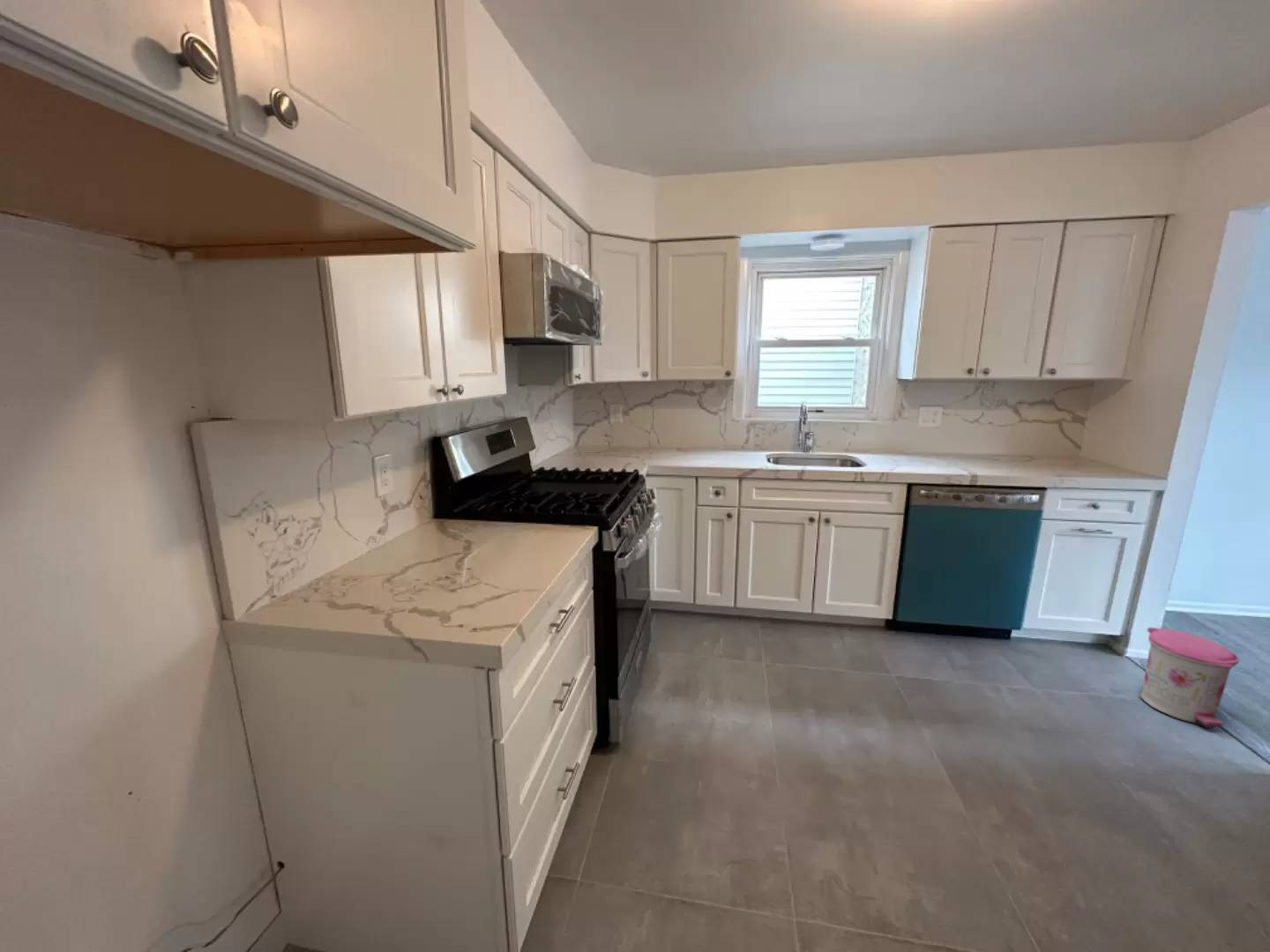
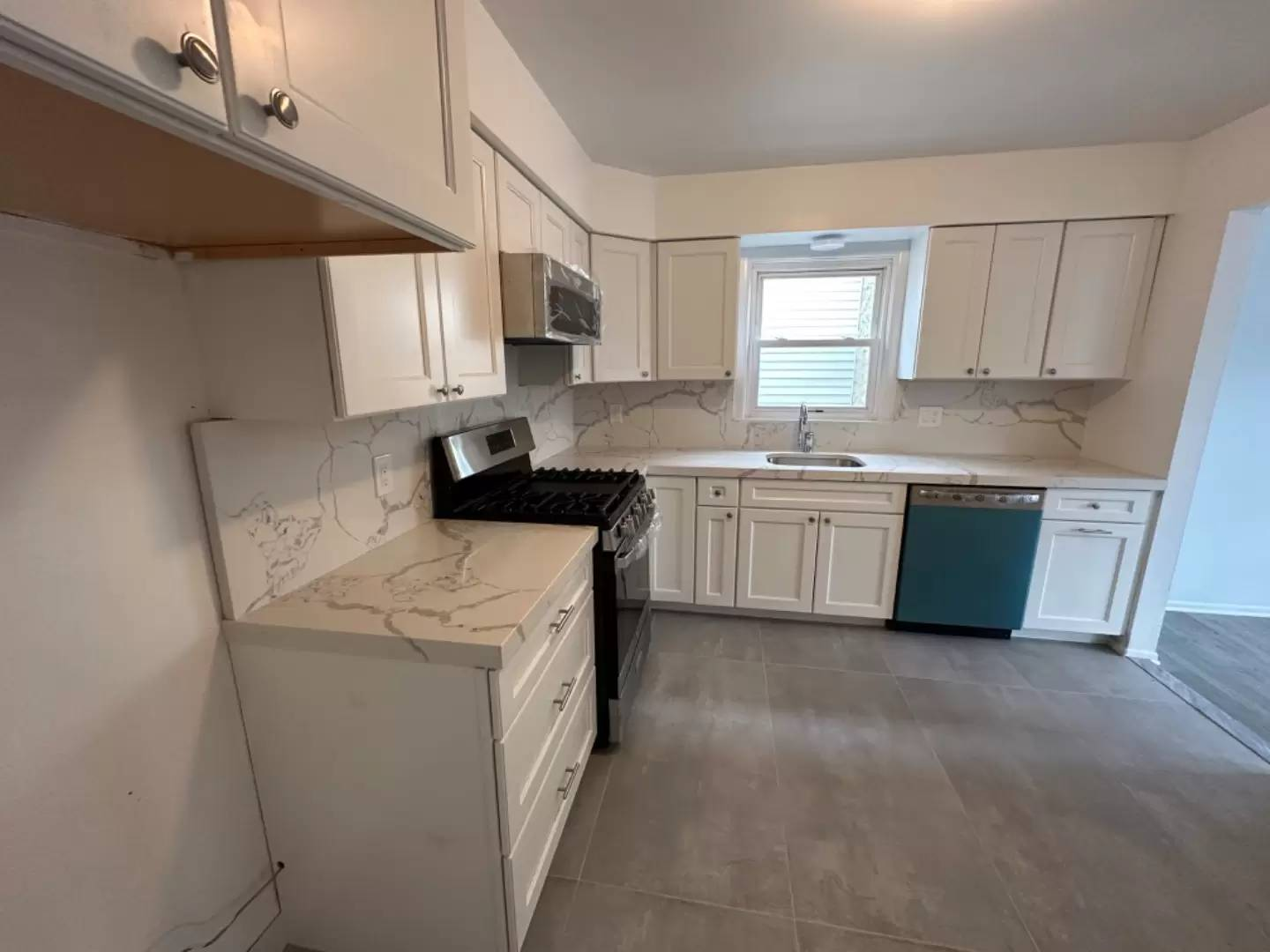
- trash can (1184, 673)
